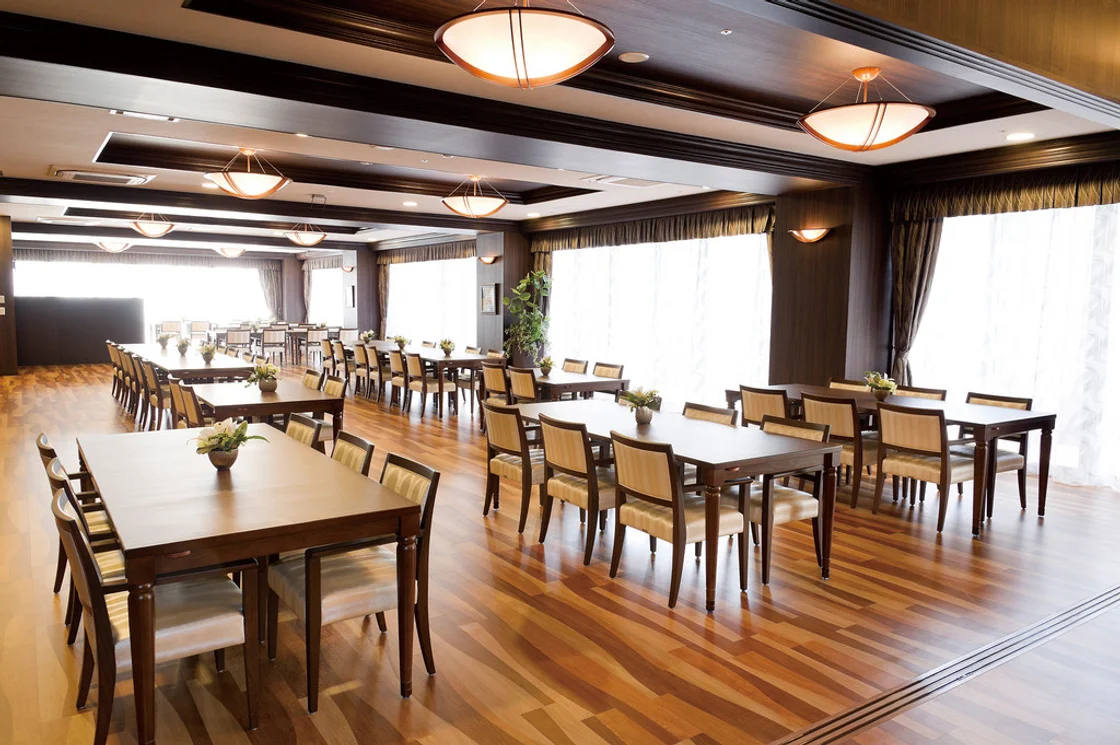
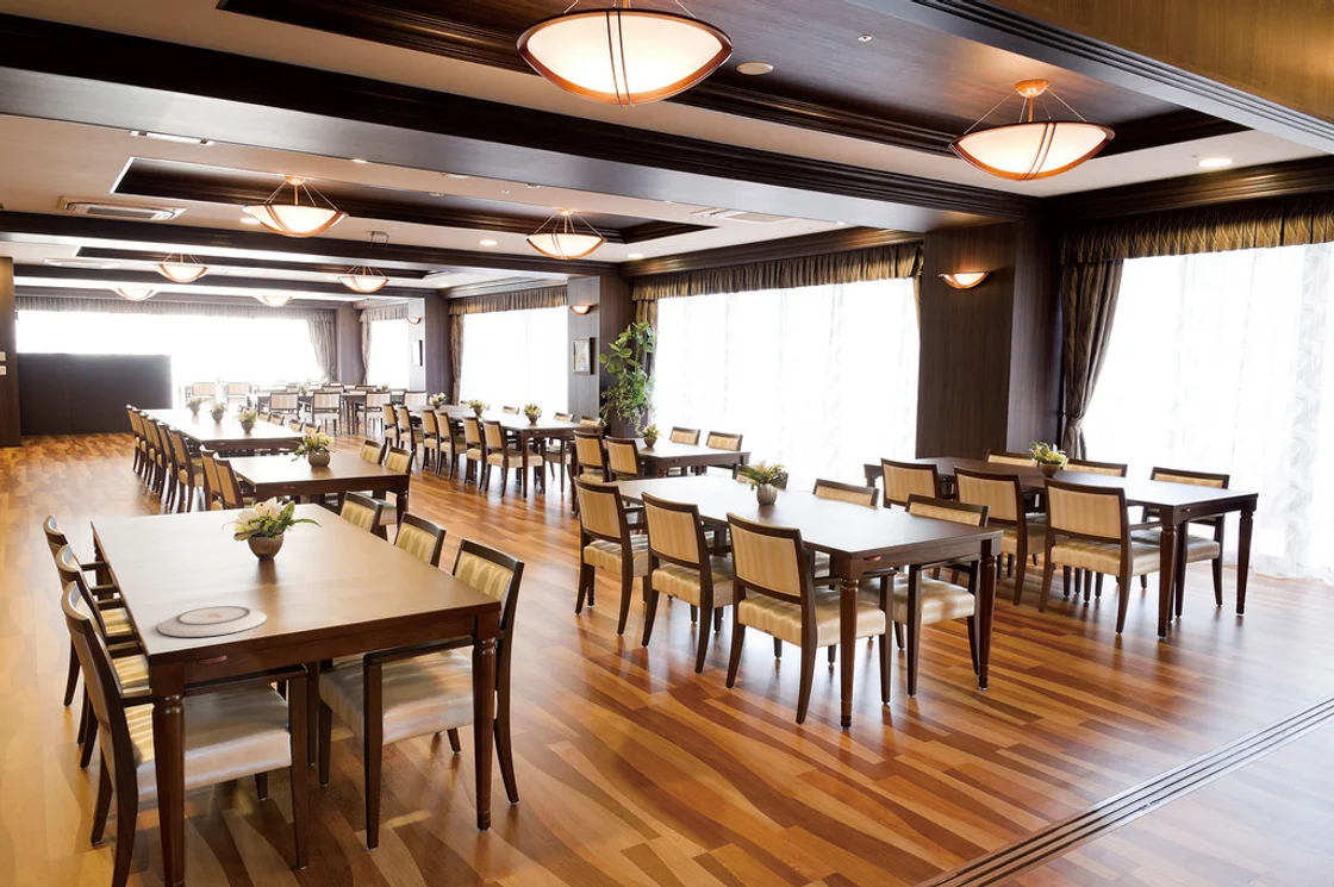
+ plate (213, 618)
